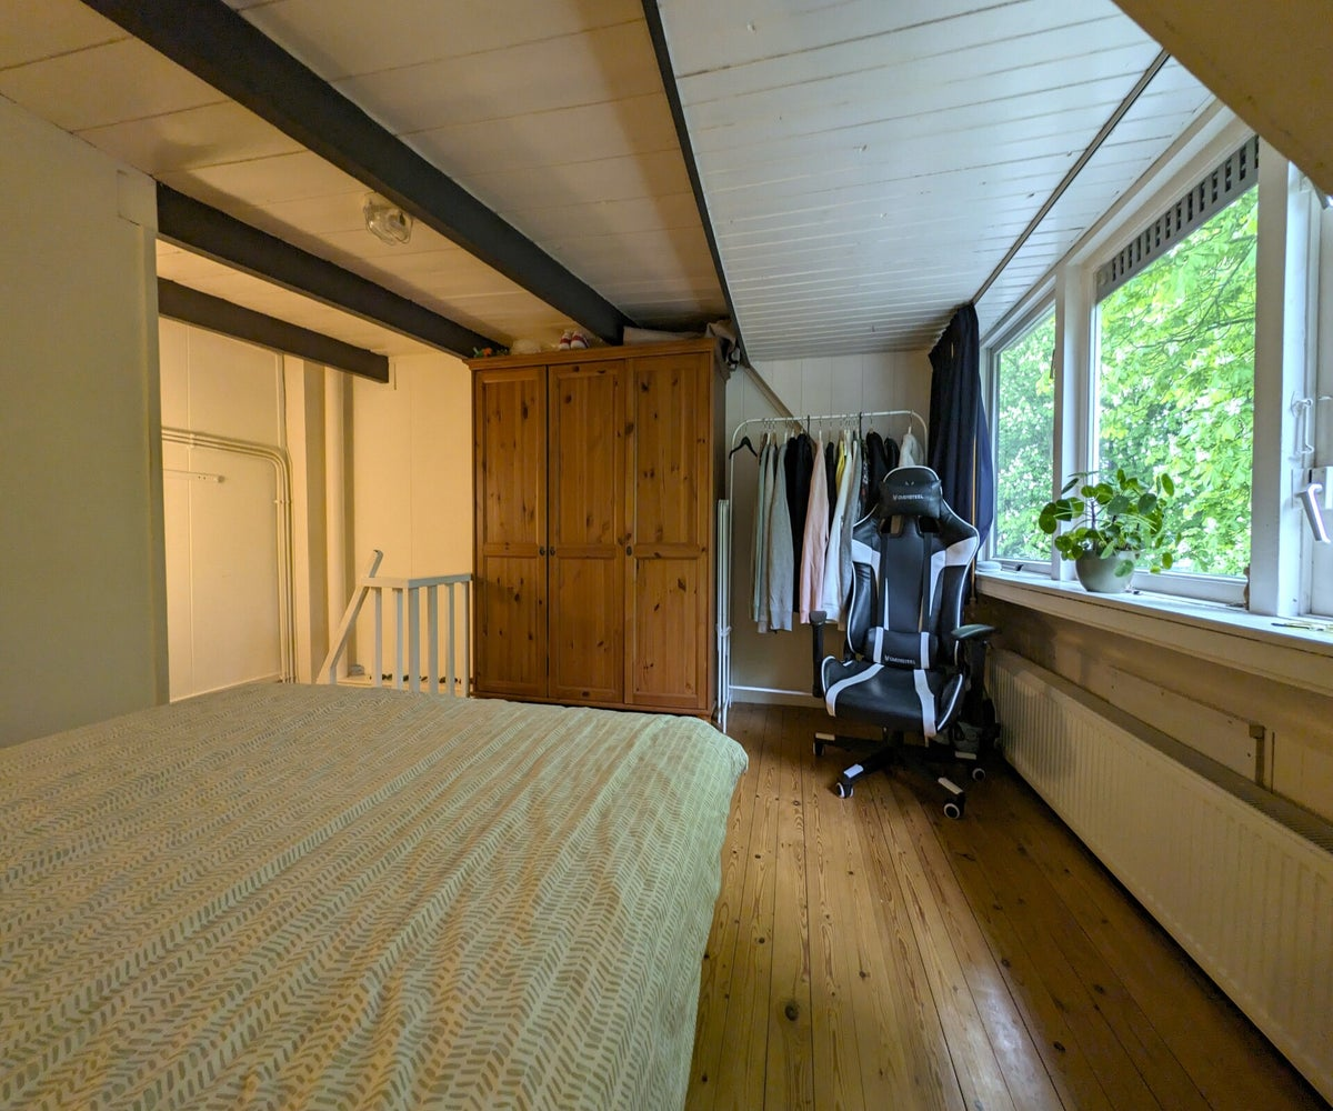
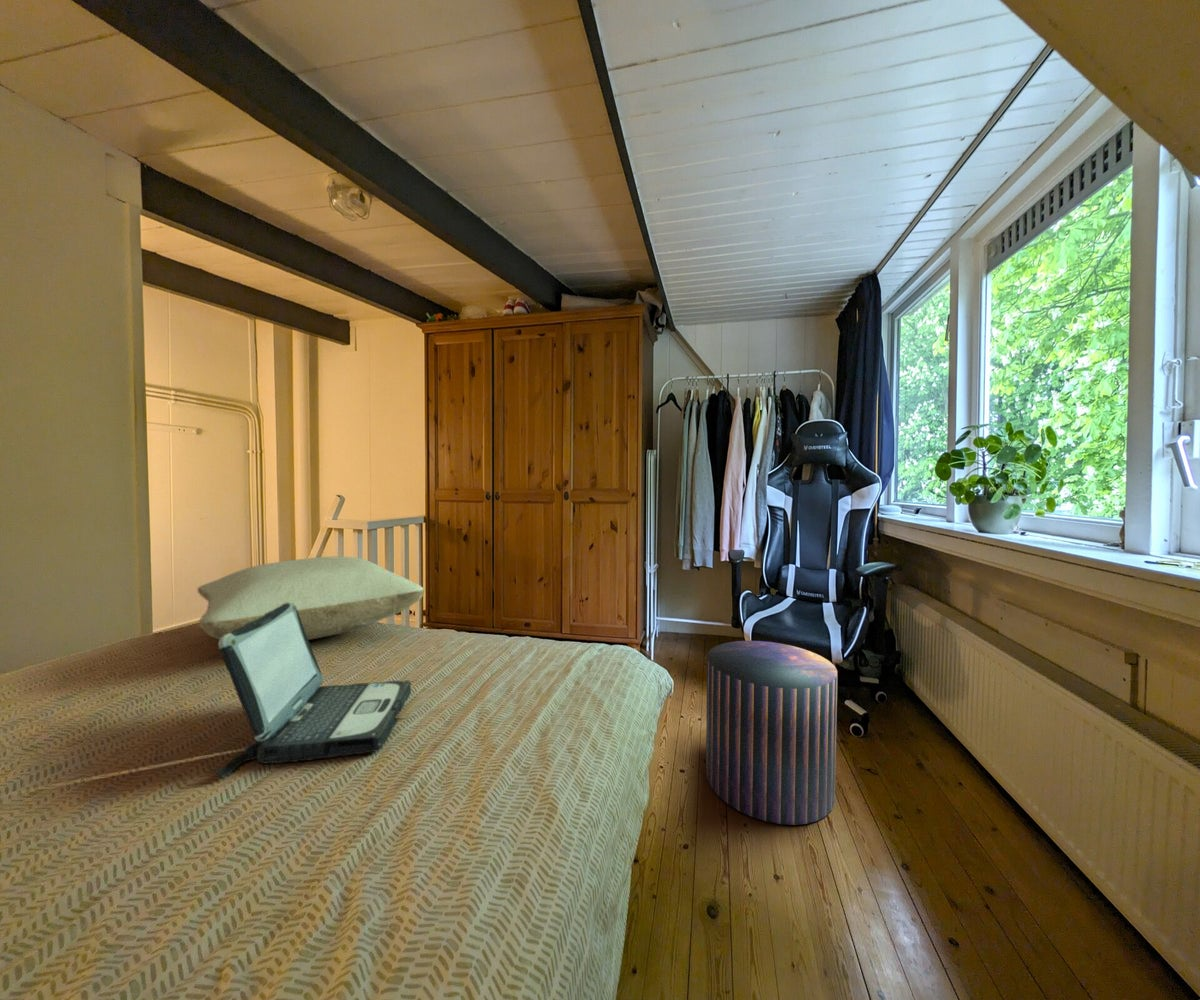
+ laptop (320, 671)
+ pillow (310, 598)
+ stool (768, 721)
